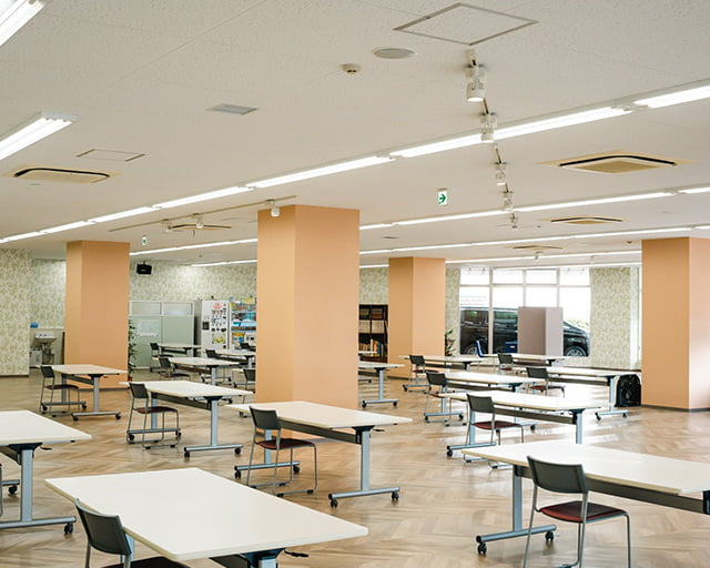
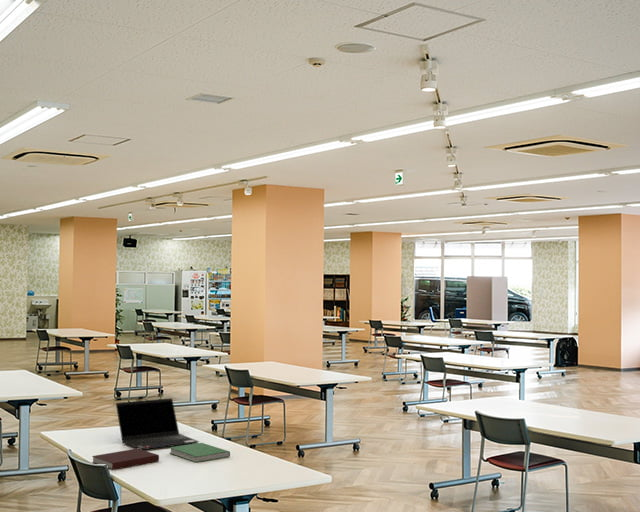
+ hardcover book (199, 452)
+ laptop computer (156, 423)
+ notebook (125, 458)
